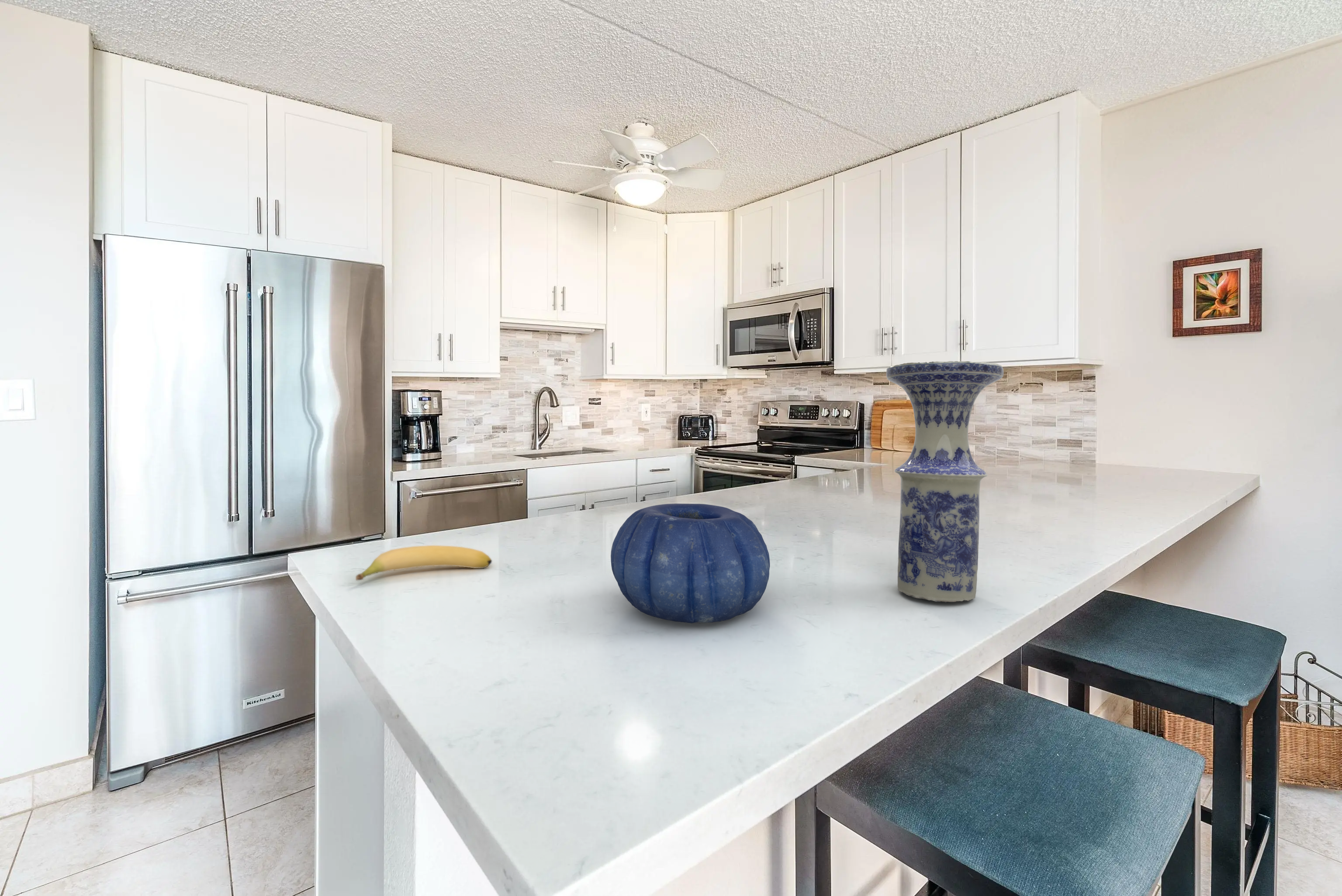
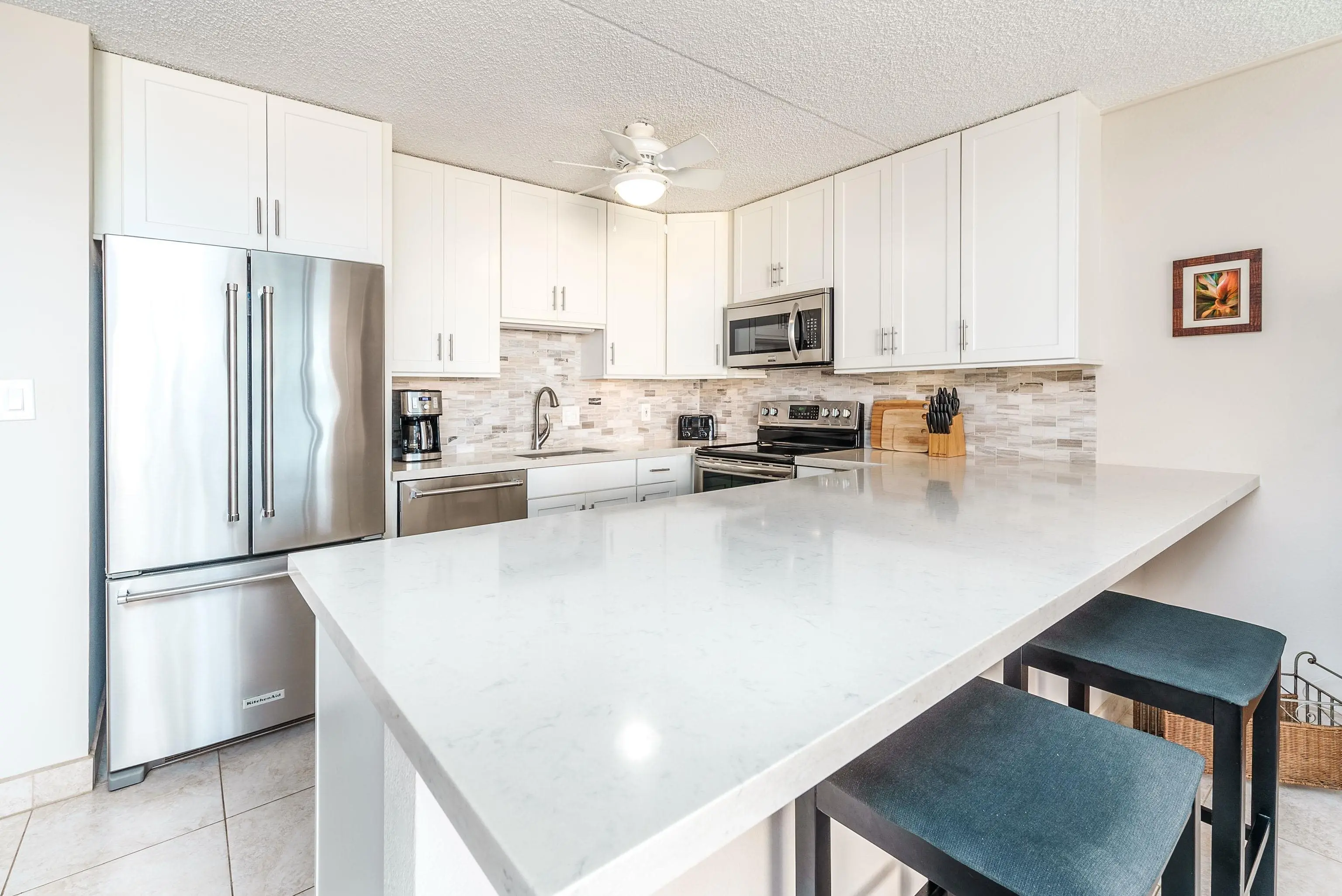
- decorative bowl (691, 557)
- banana (428, 560)
- vase (942, 480)
